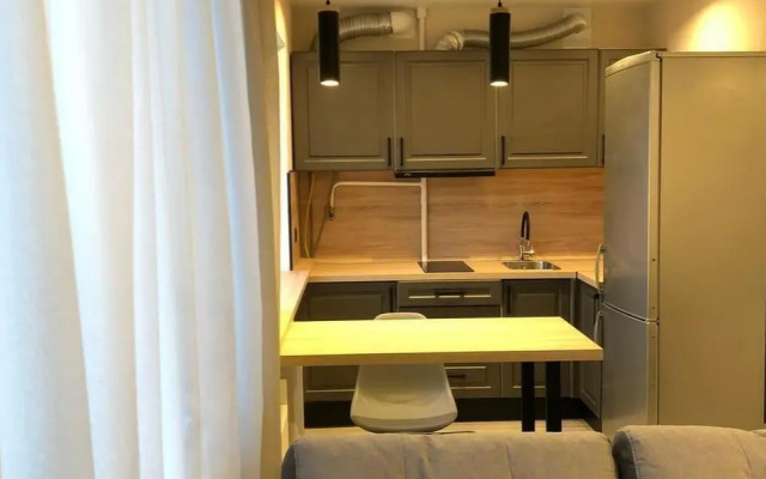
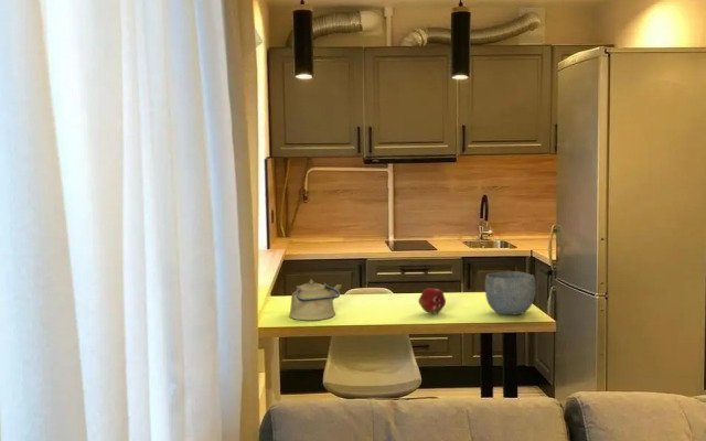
+ fruit (431, 300)
+ bowl (510, 293)
+ kettle (317, 297)
